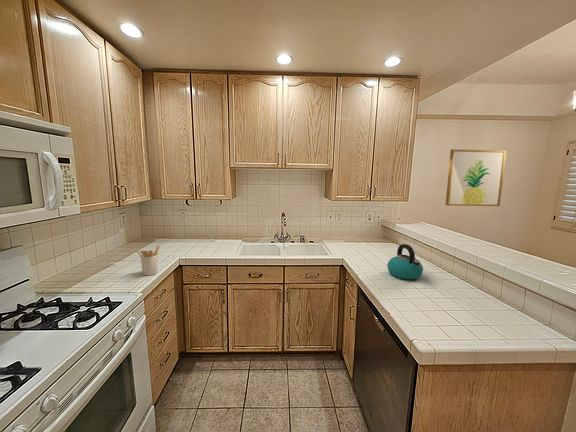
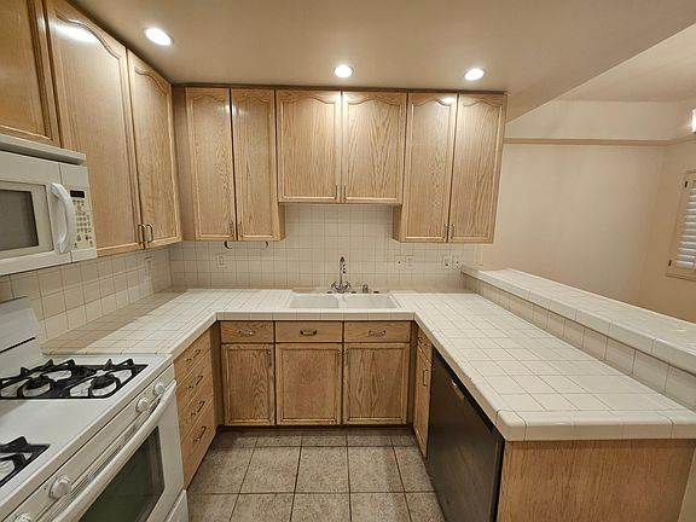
- utensil holder (148, 260)
- kettle (406, 260)
- wall art (475, 178)
